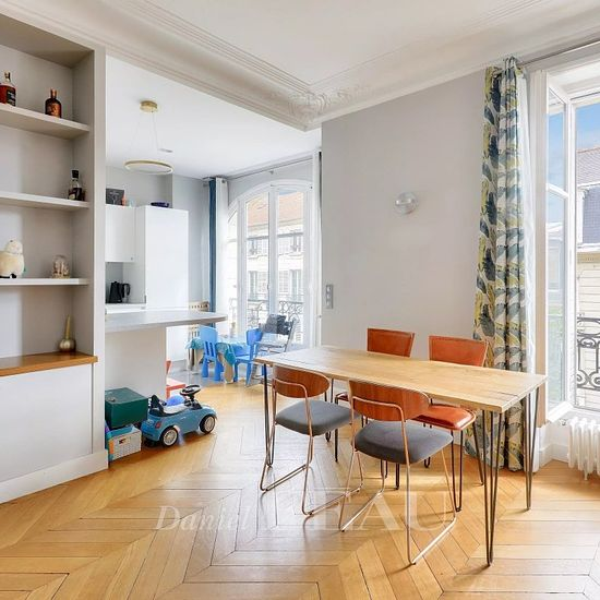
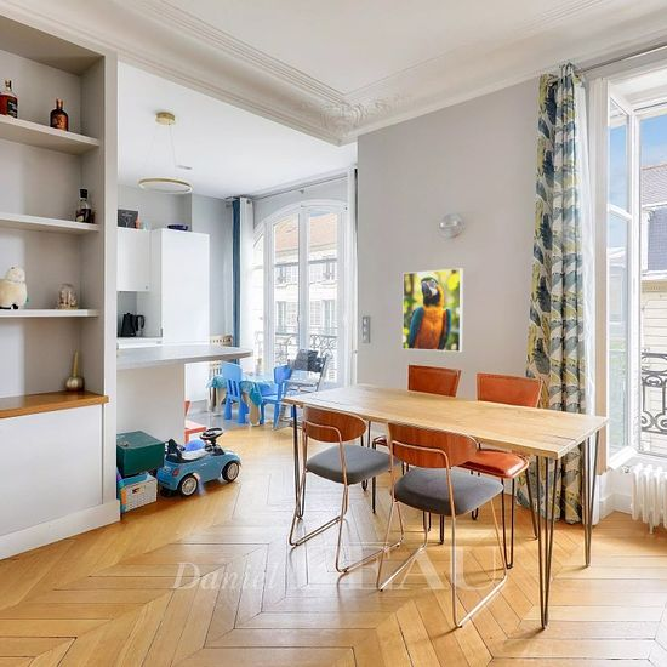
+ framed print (431, 310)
